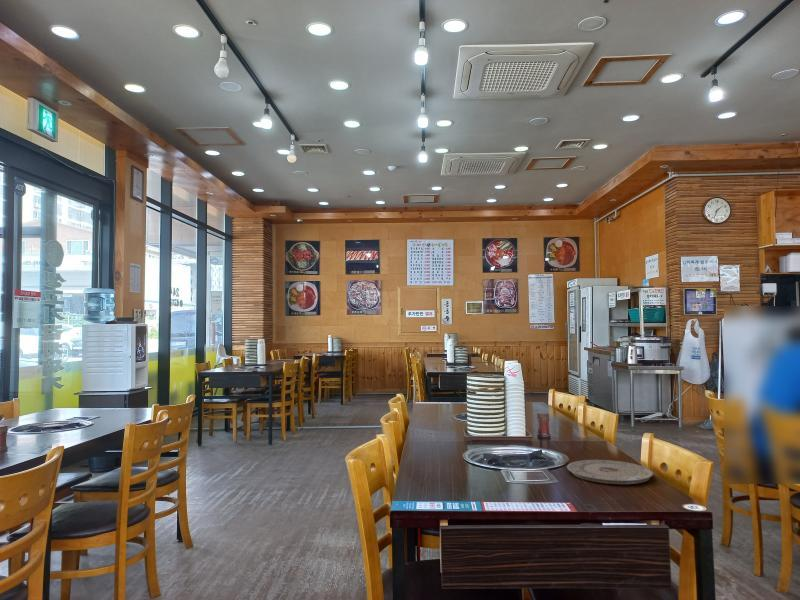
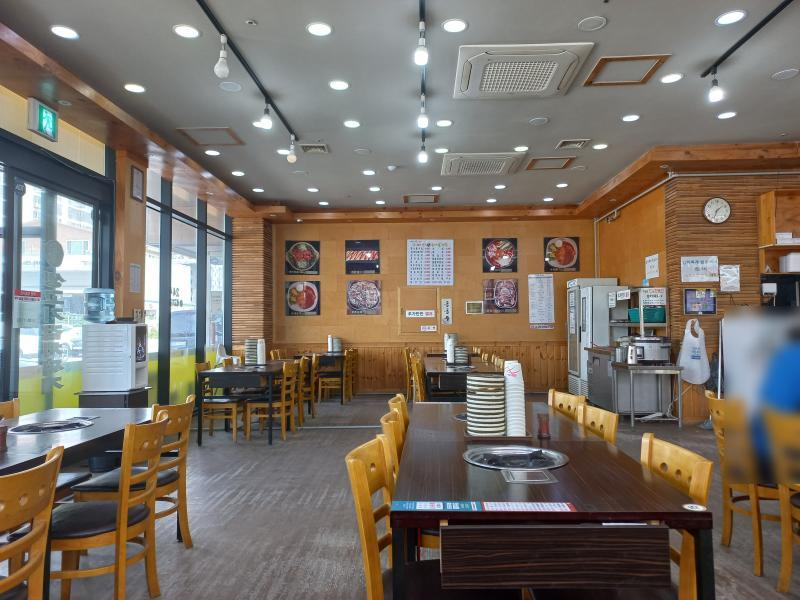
- plate (609, 471)
